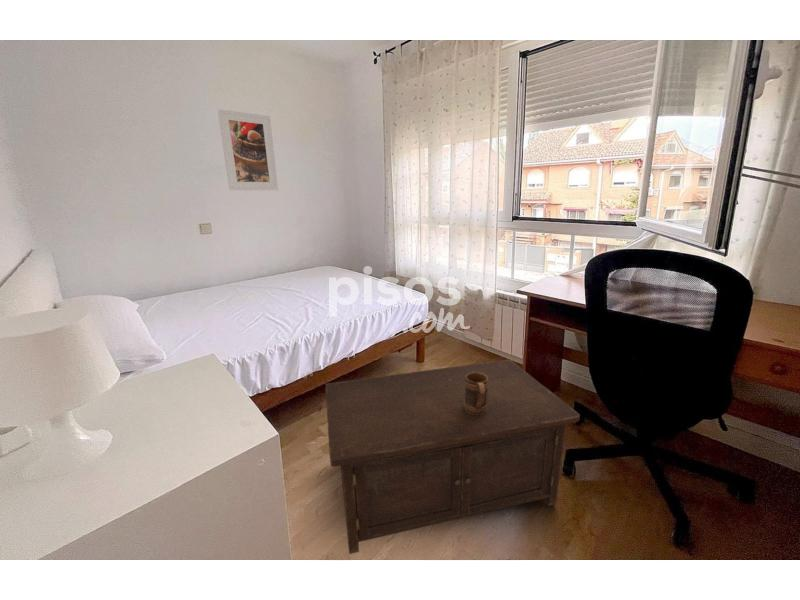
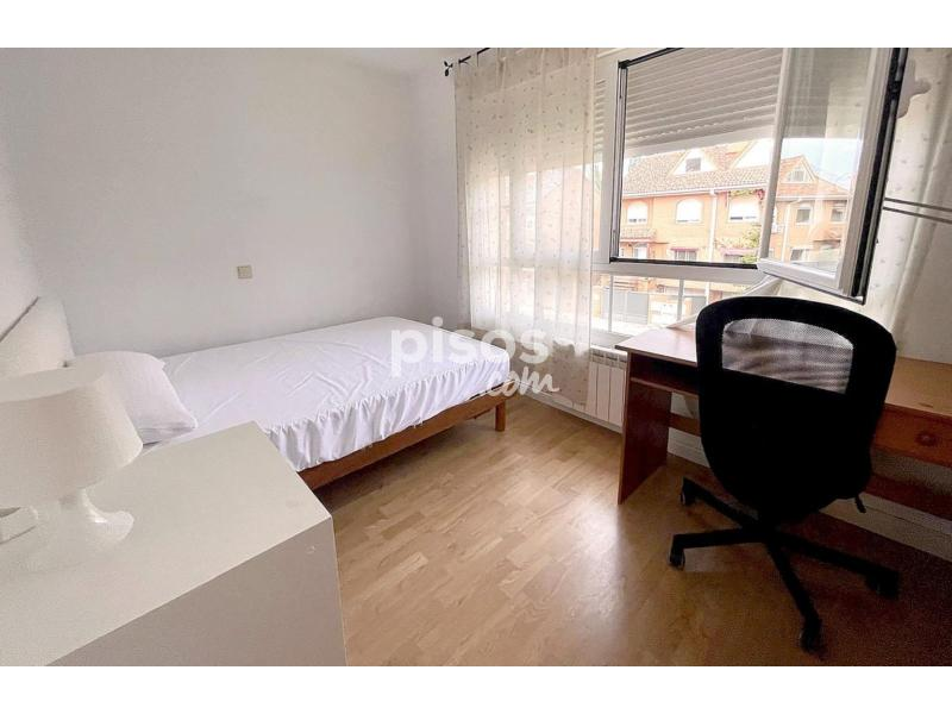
- cabinet (440, 443)
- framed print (249, 152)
- mug (477, 395)
